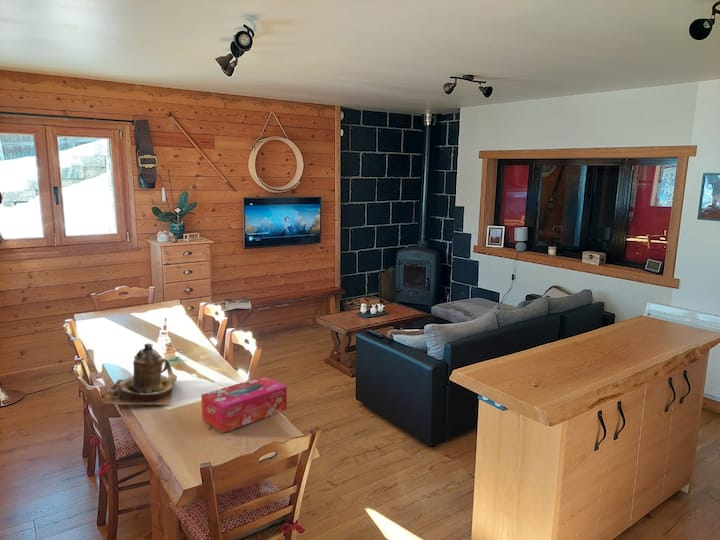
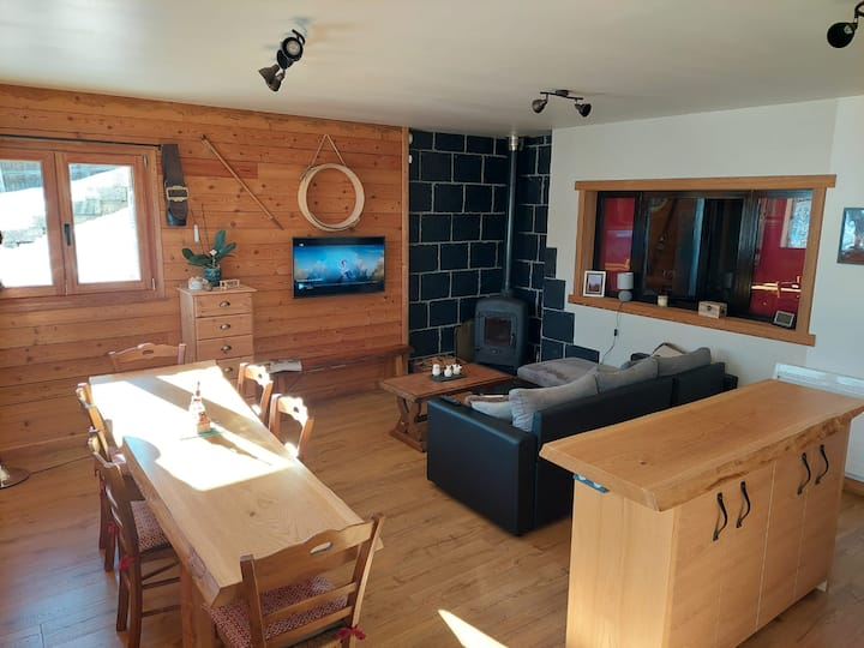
- teapot (141, 369)
- tissue box (245, 402)
